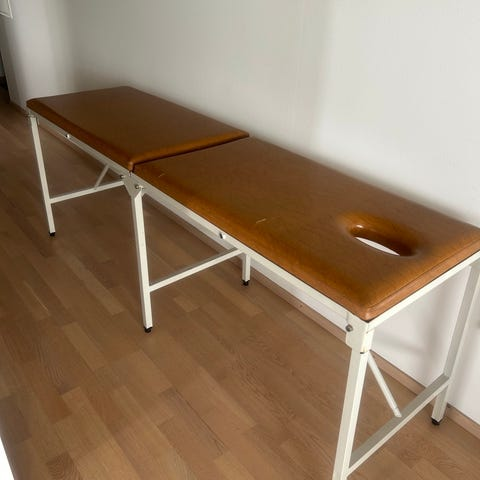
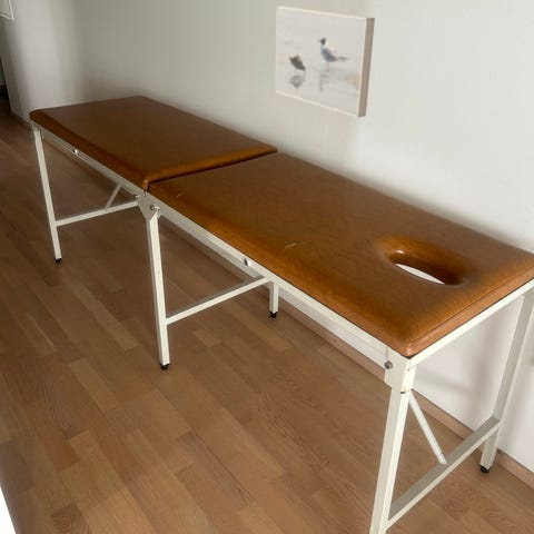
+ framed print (319, 59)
